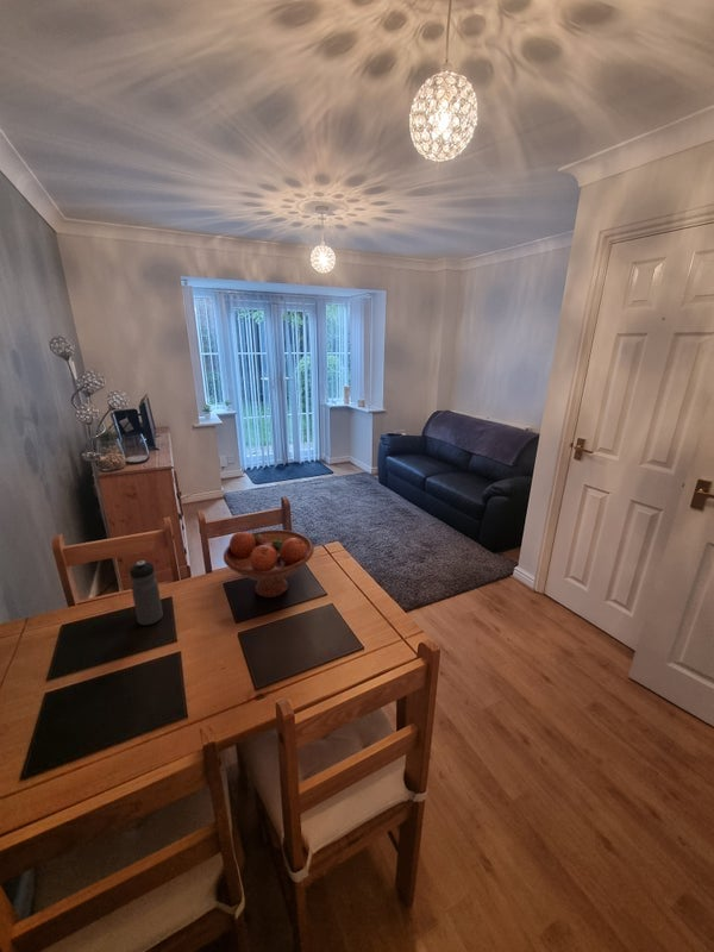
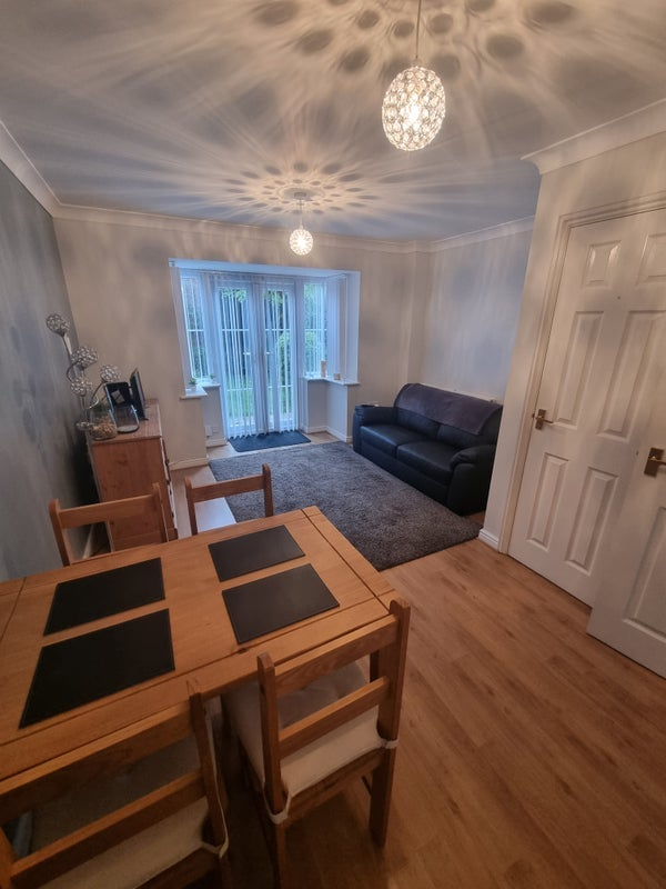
- water bottle (145, 590)
- fruit bowl (270, 560)
